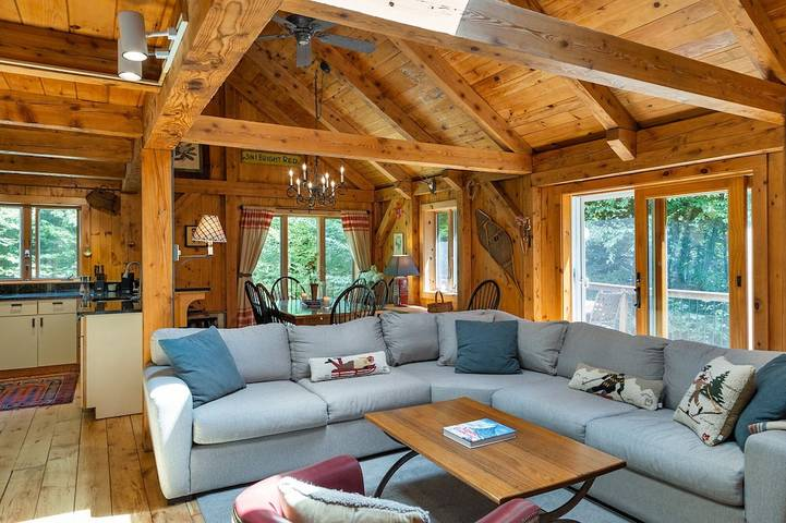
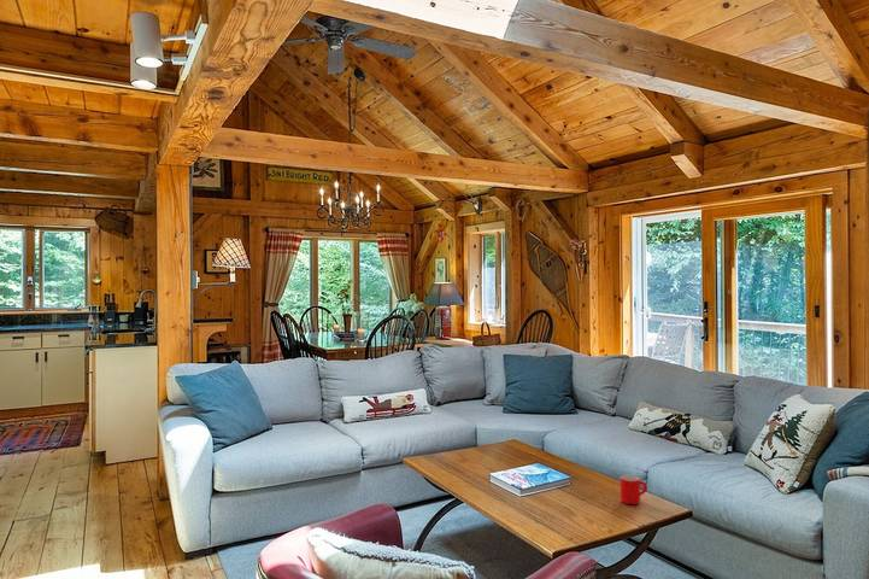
+ mug (634, 489)
